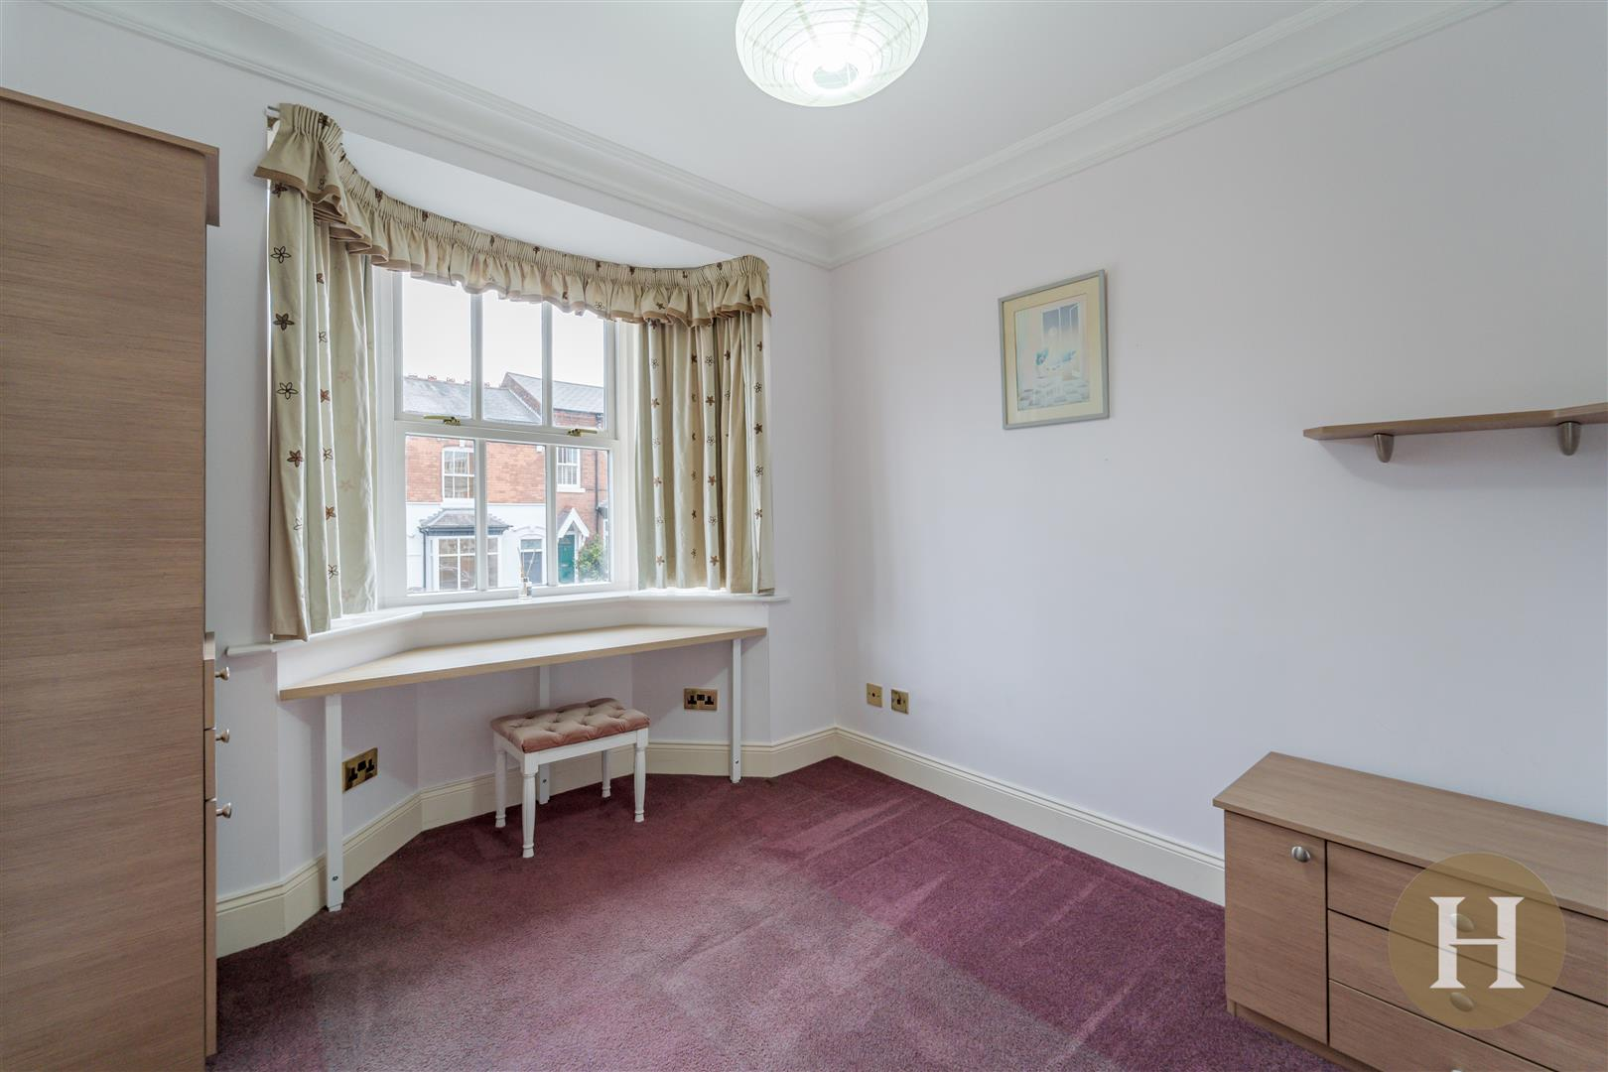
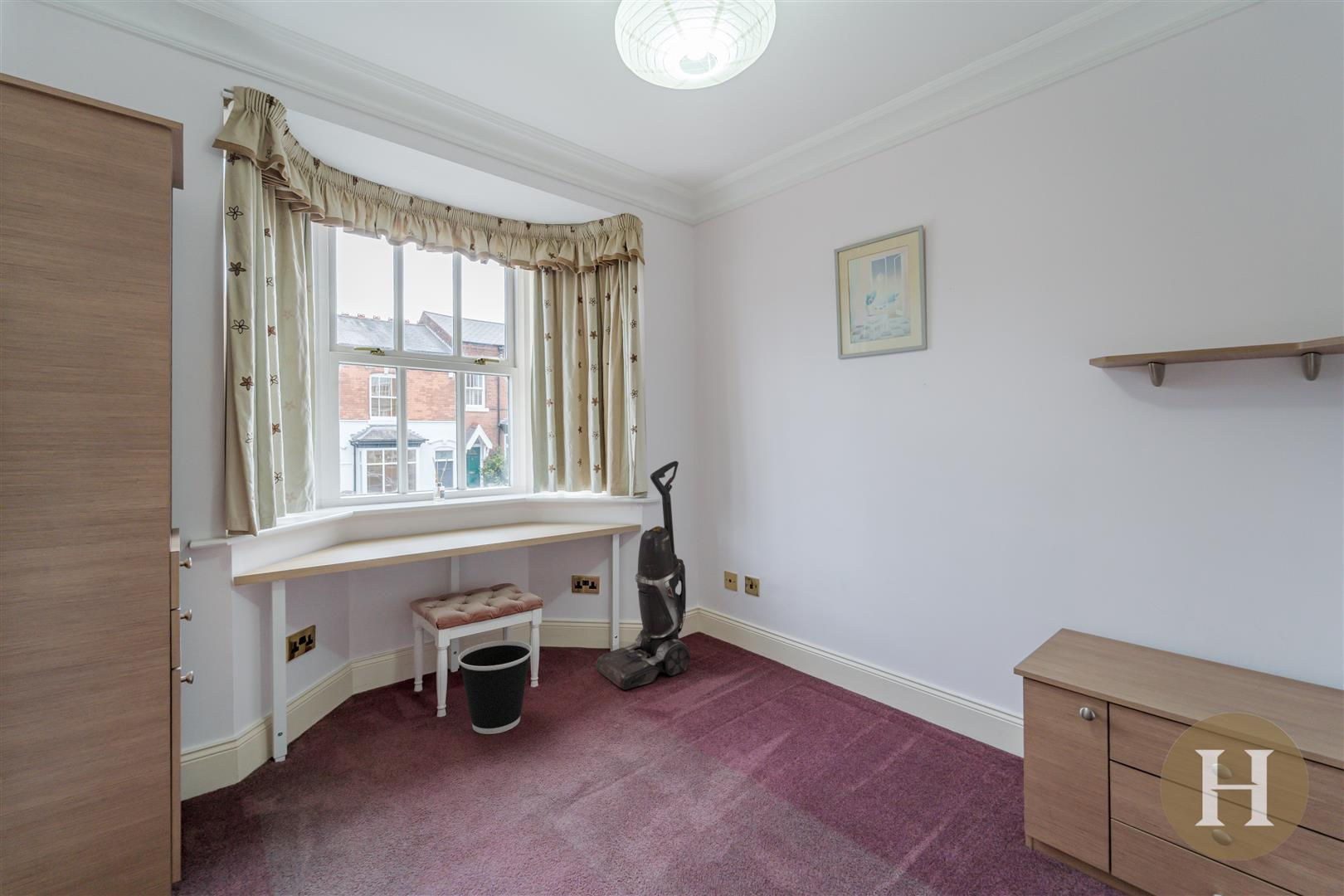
+ wastebasket (496, 687)
+ vacuum cleaner (640, 565)
